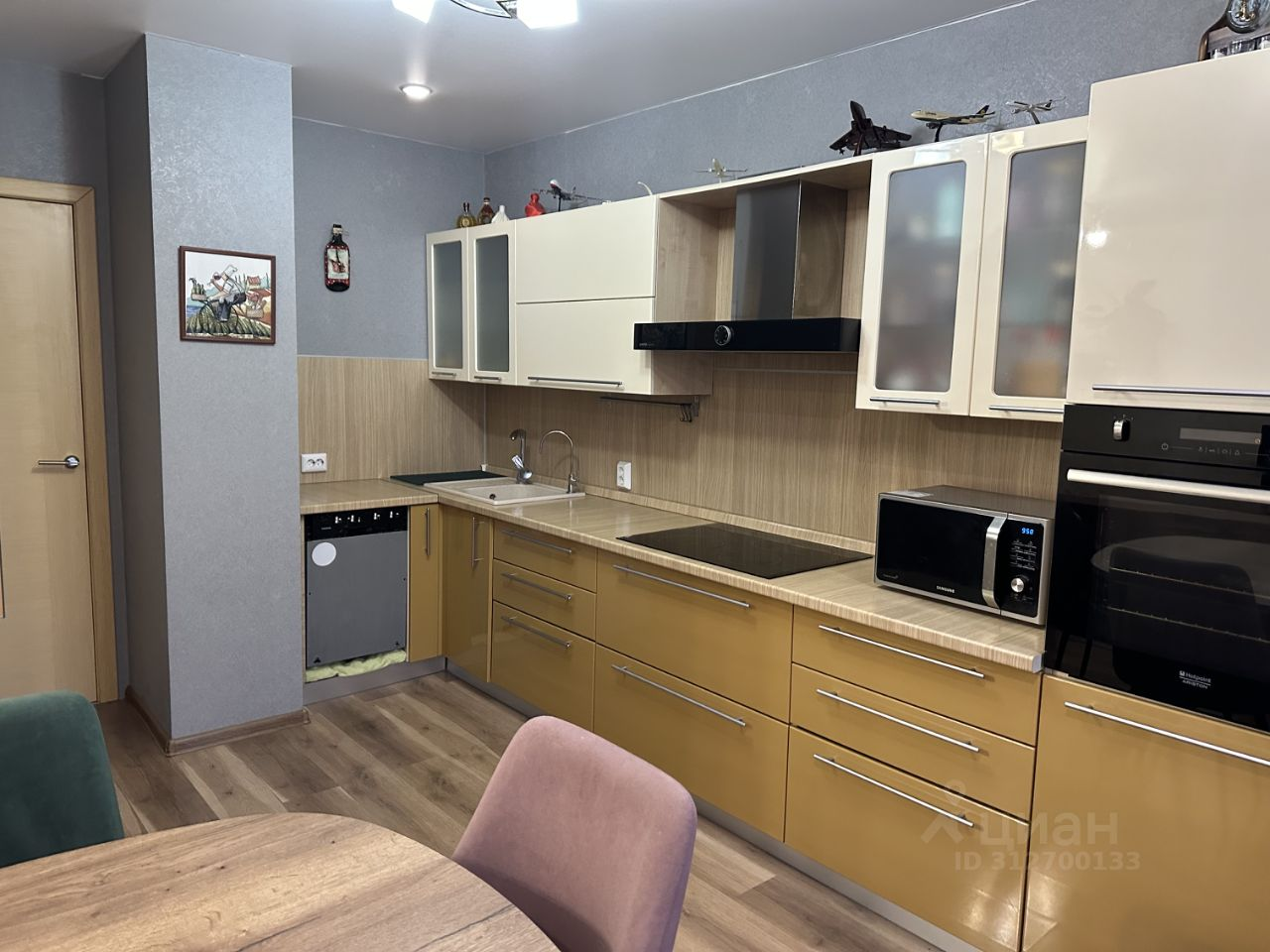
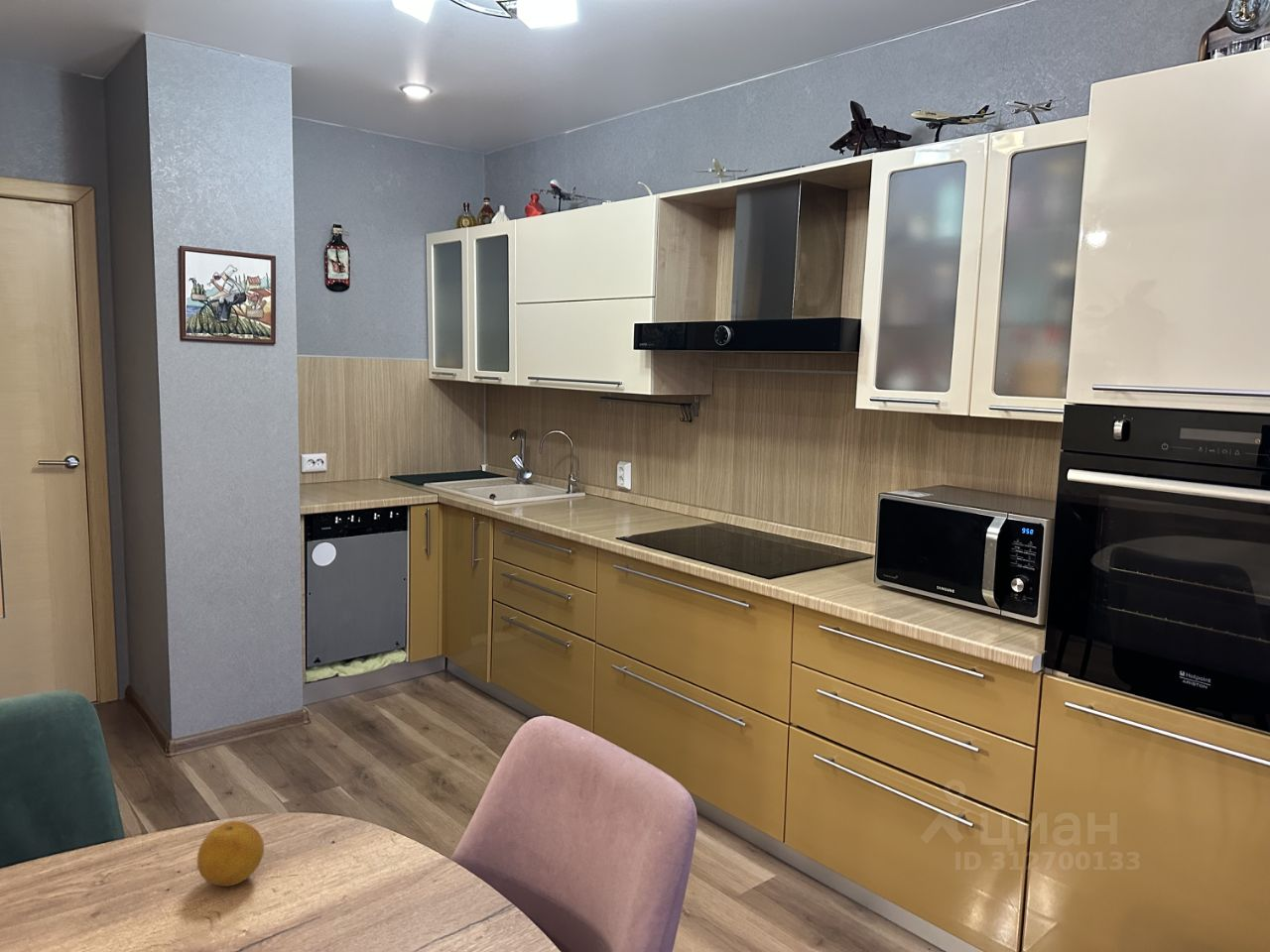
+ fruit (230, 853)
